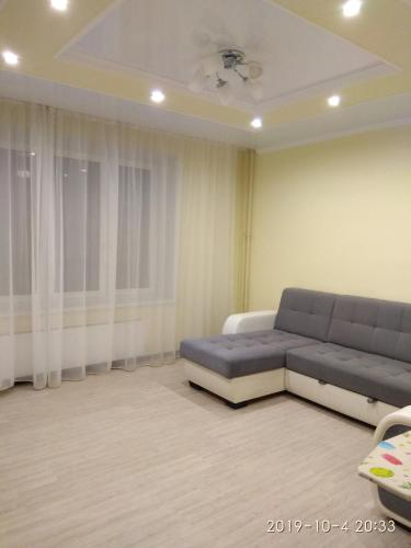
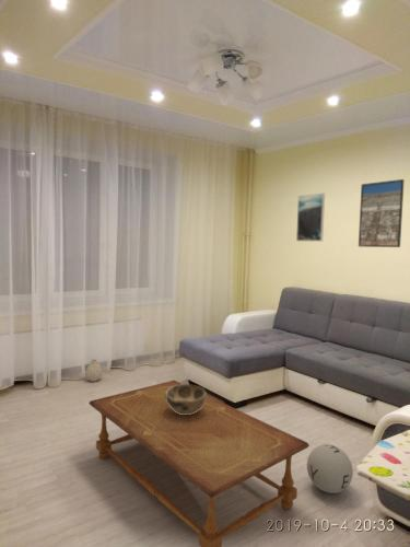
+ vase (94, 370)
+ coffee table (187, 450)
+ ball (329, 468)
+ decorative bowl (186, 400)
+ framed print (309, 218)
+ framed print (379, 214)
